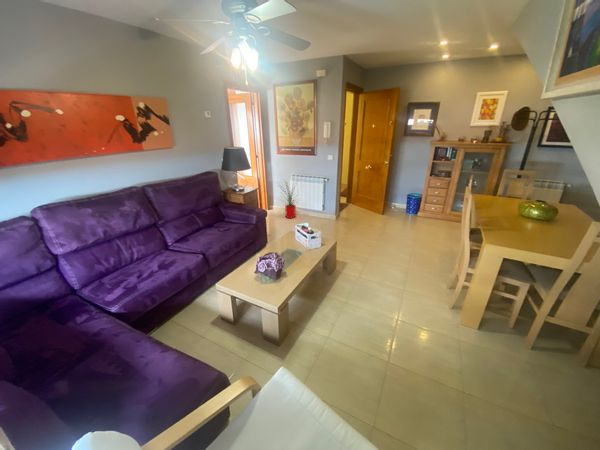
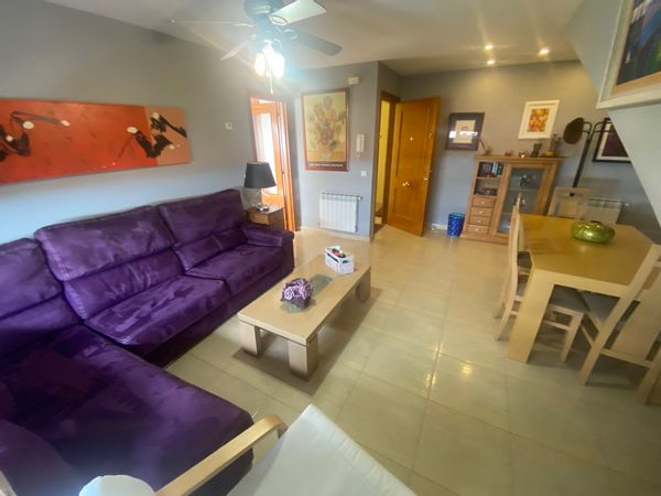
- house plant (290, 198)
